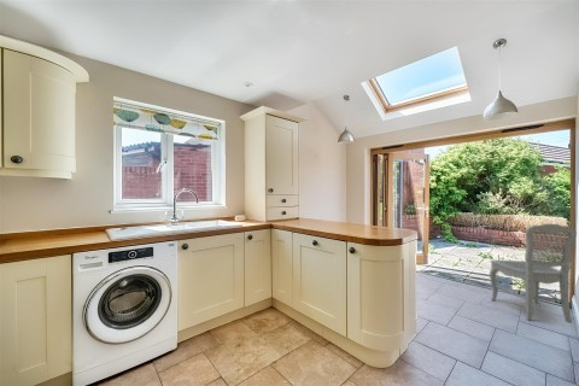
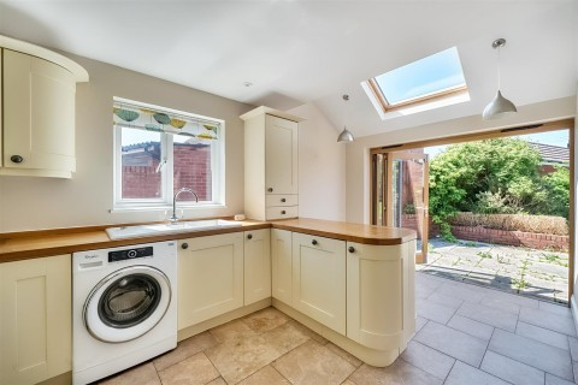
- dining chair (530, 265)
